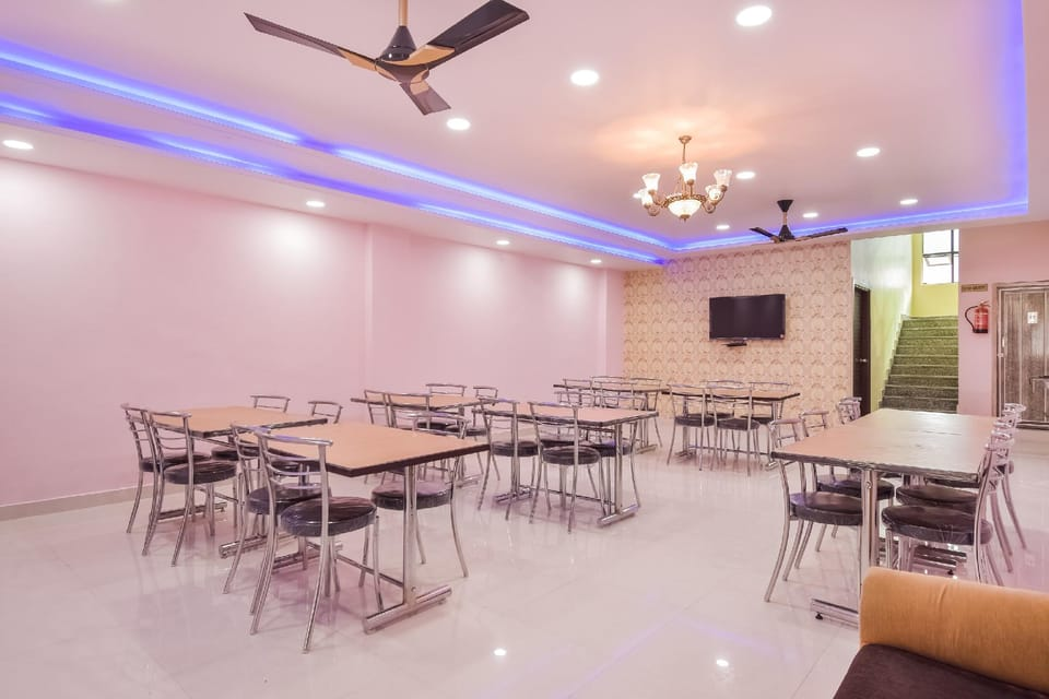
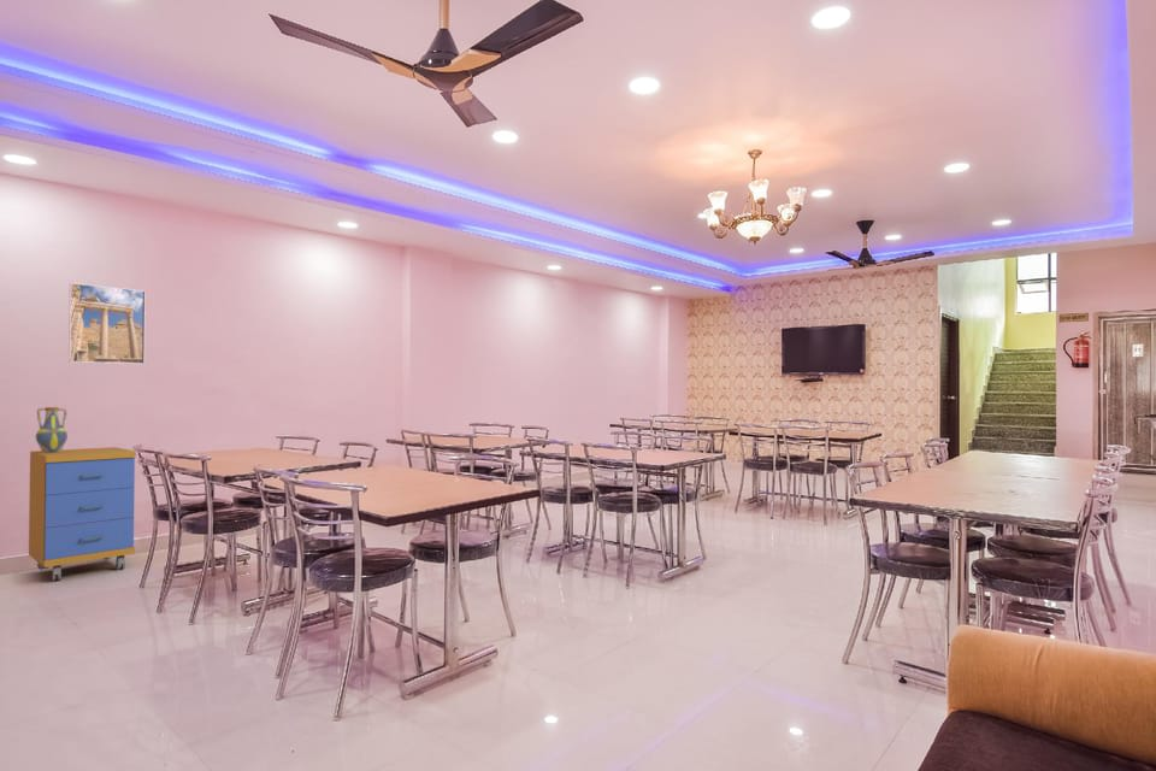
+ vase (52, 429)
+ storage cabinet (82, 510)
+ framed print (107, 324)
